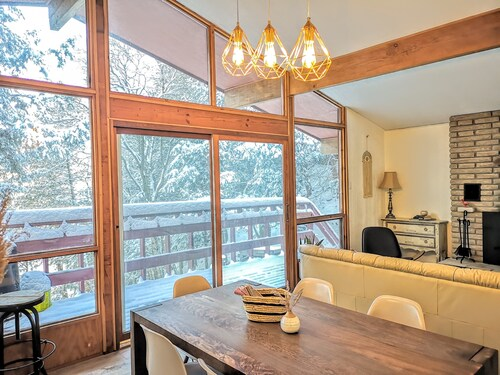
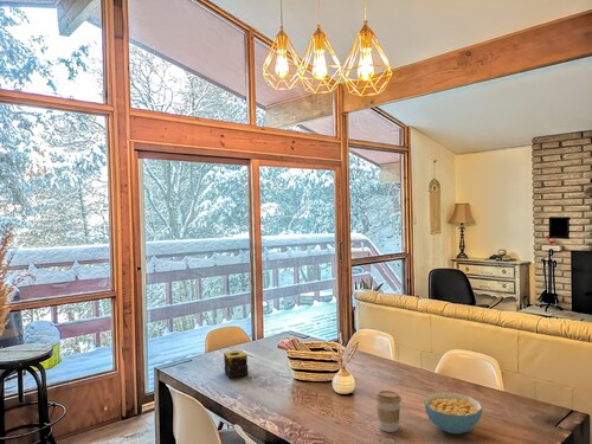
+ coffee cup (388, 410)
+ candle (236, 363)
+ cereal bowl (452, 416)
